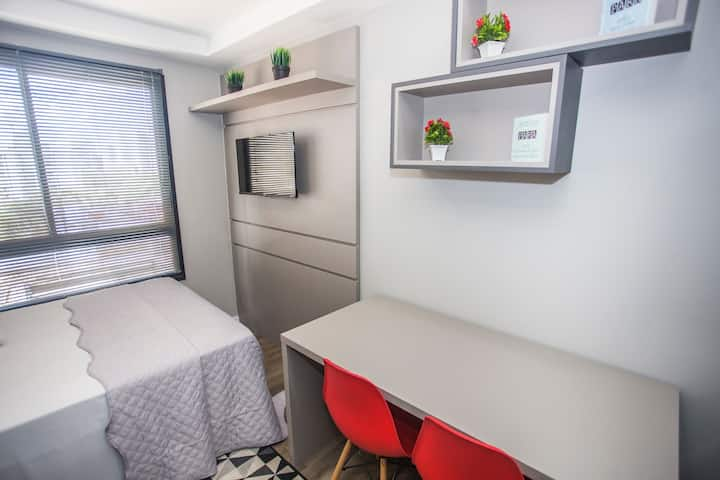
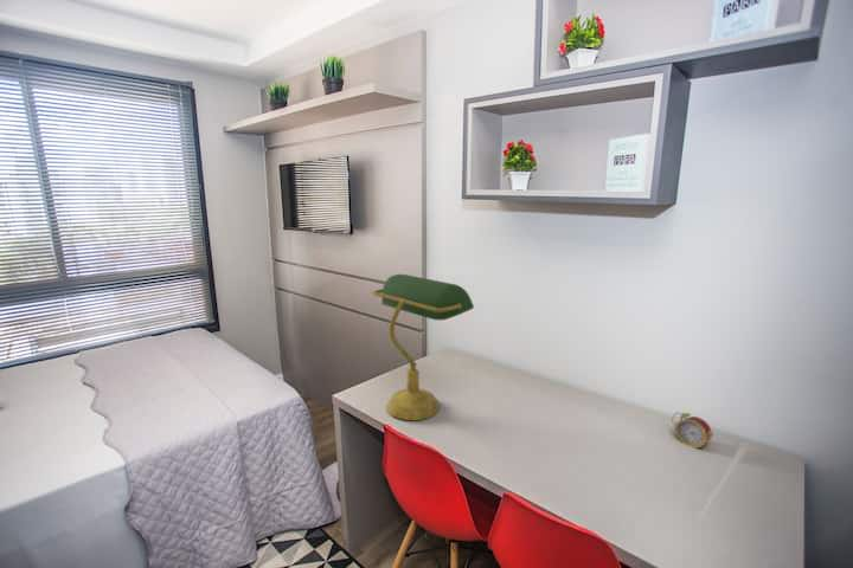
+ alarm clock (692, 428)
+ desk lamp (408, 354)
